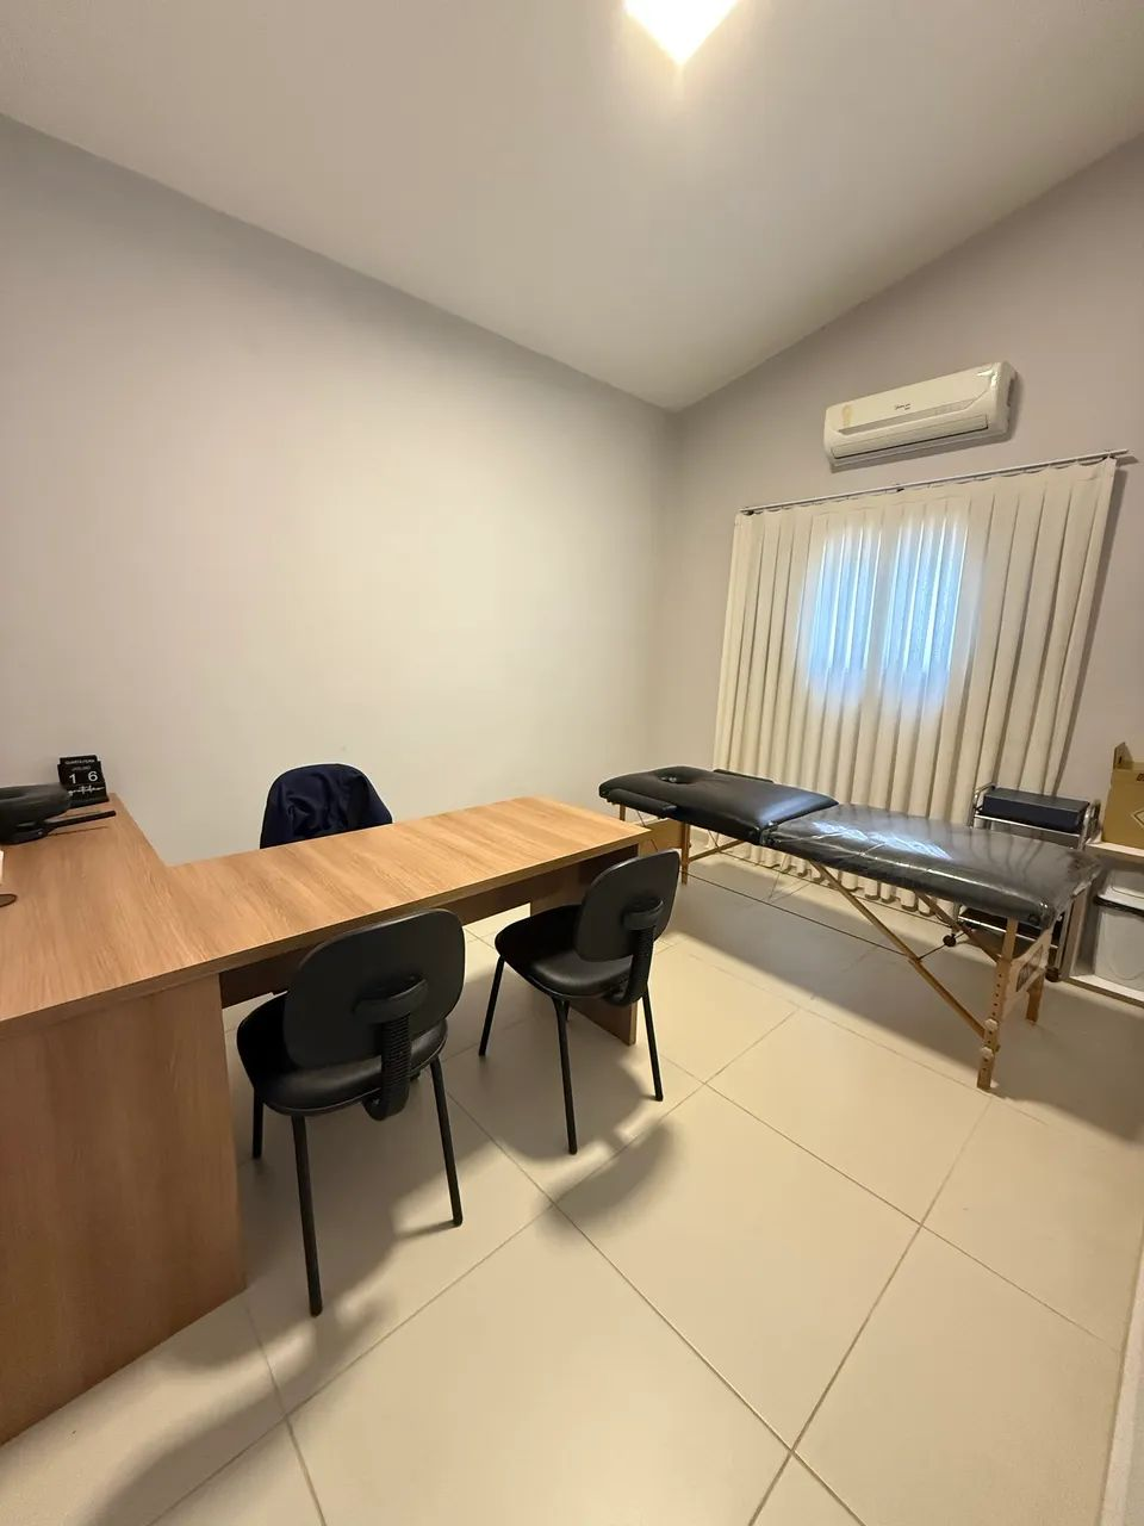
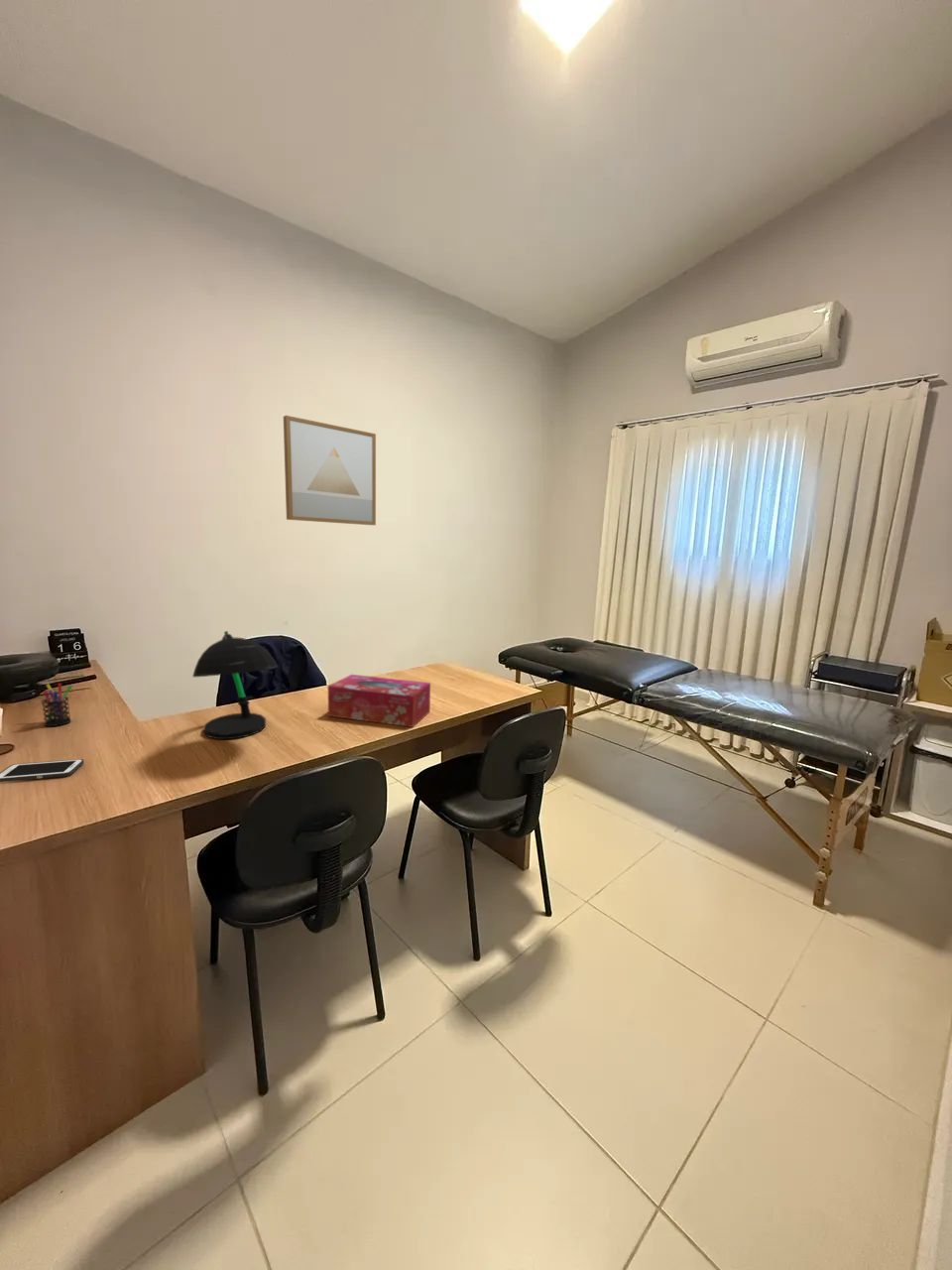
+ cell phone (40, 770)
+ pen holder (59, 701)
+ tissue box (380, 698)
+ desk lamp (238, 686)
+ wall art (332, 474)
